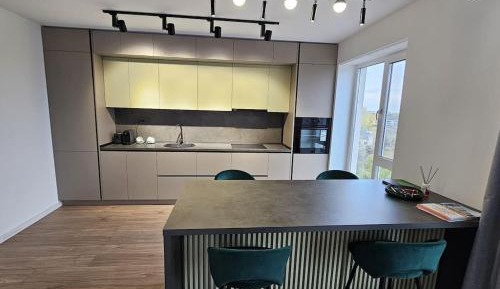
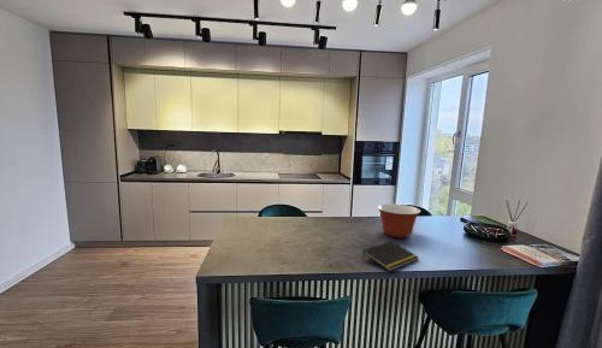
+ mixing bowl (397, 220)
+ notepad (390, 254)
